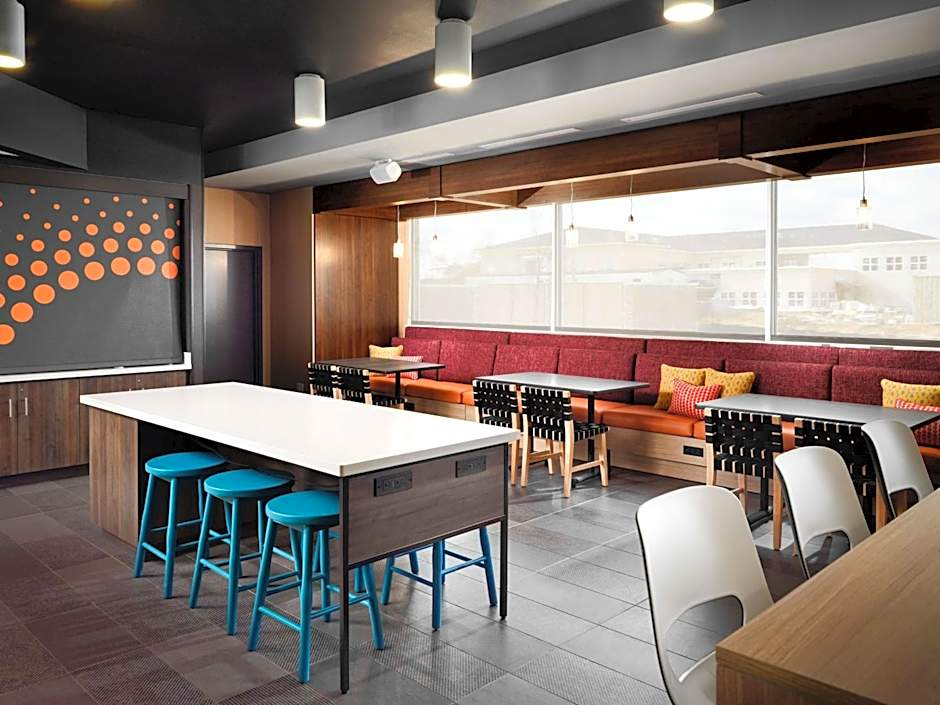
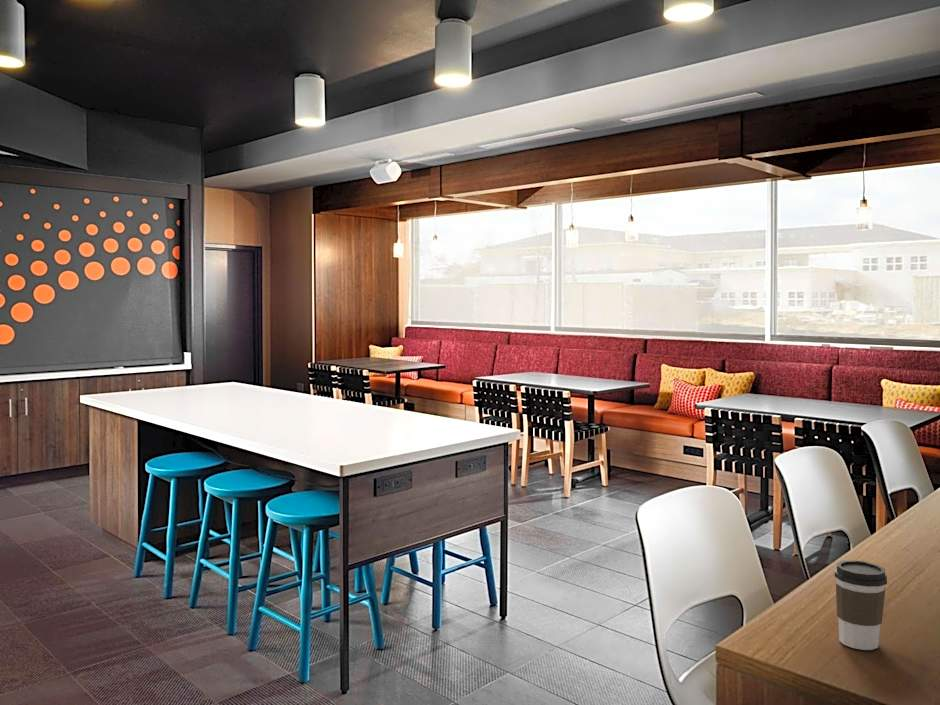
+ coffee cup (859, 605)
